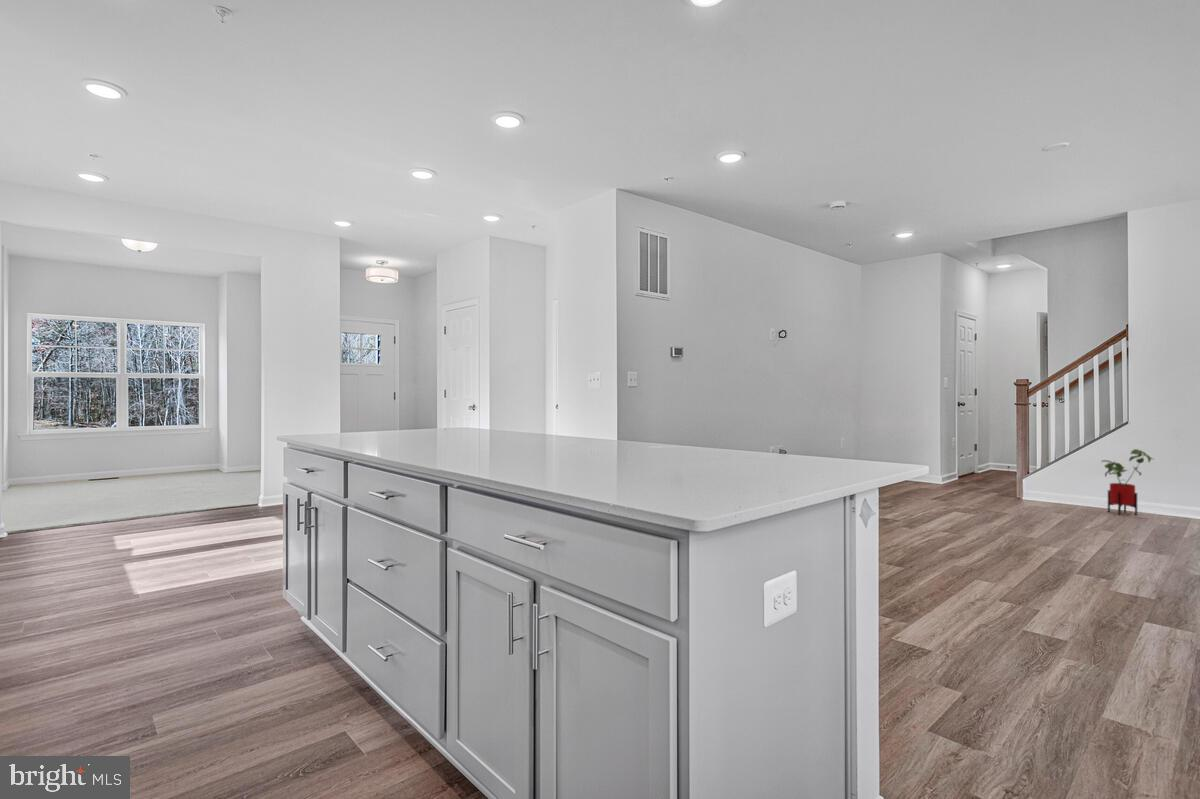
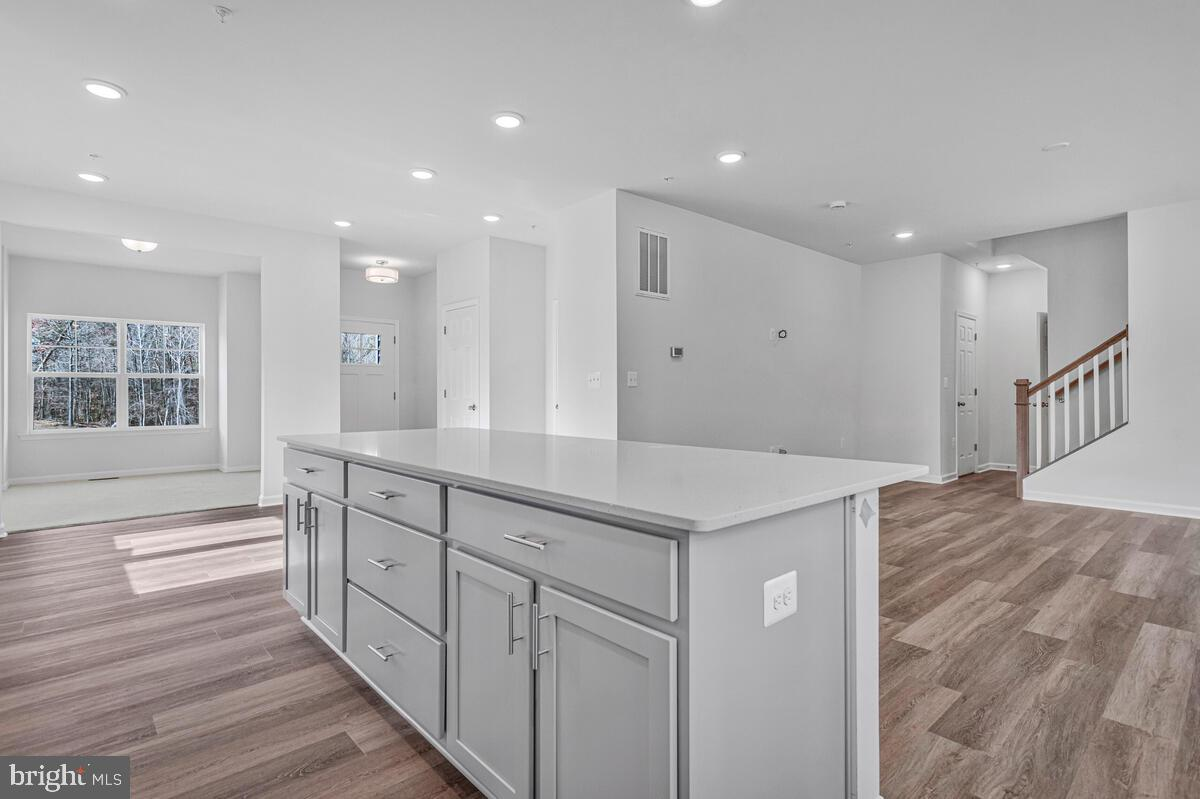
- house plant (1126, 482)
